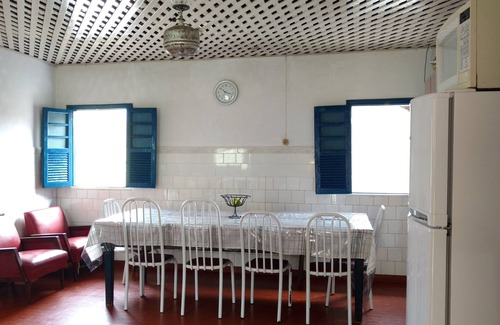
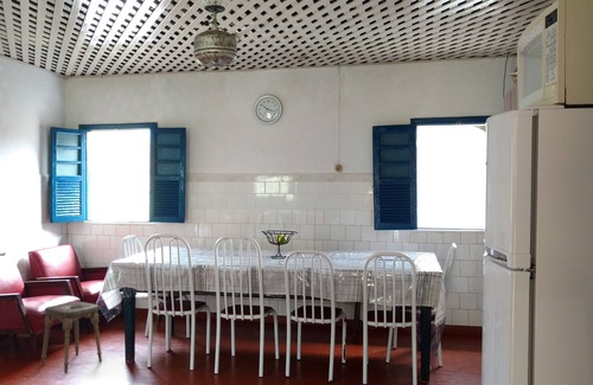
+ stool (69, 335)
